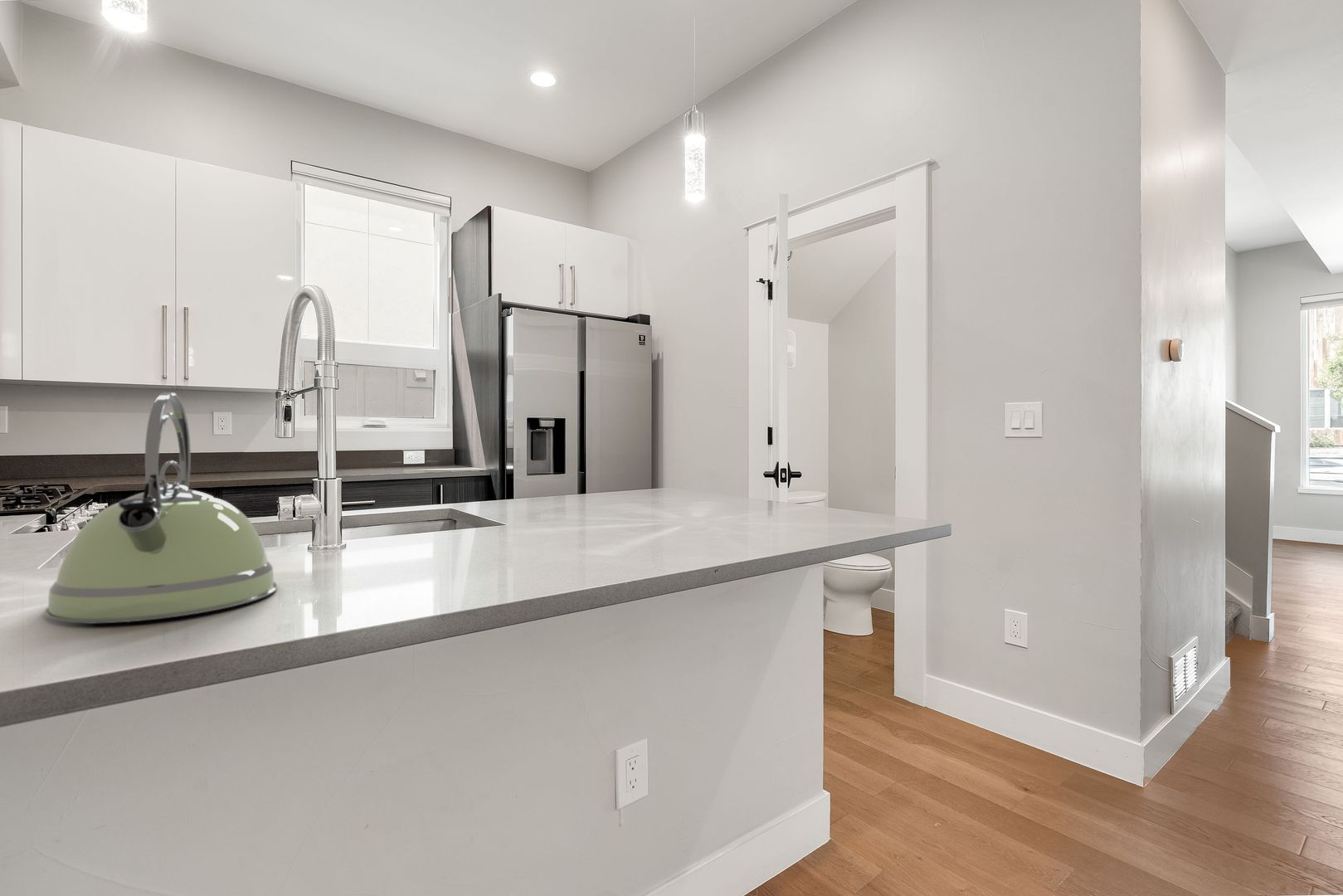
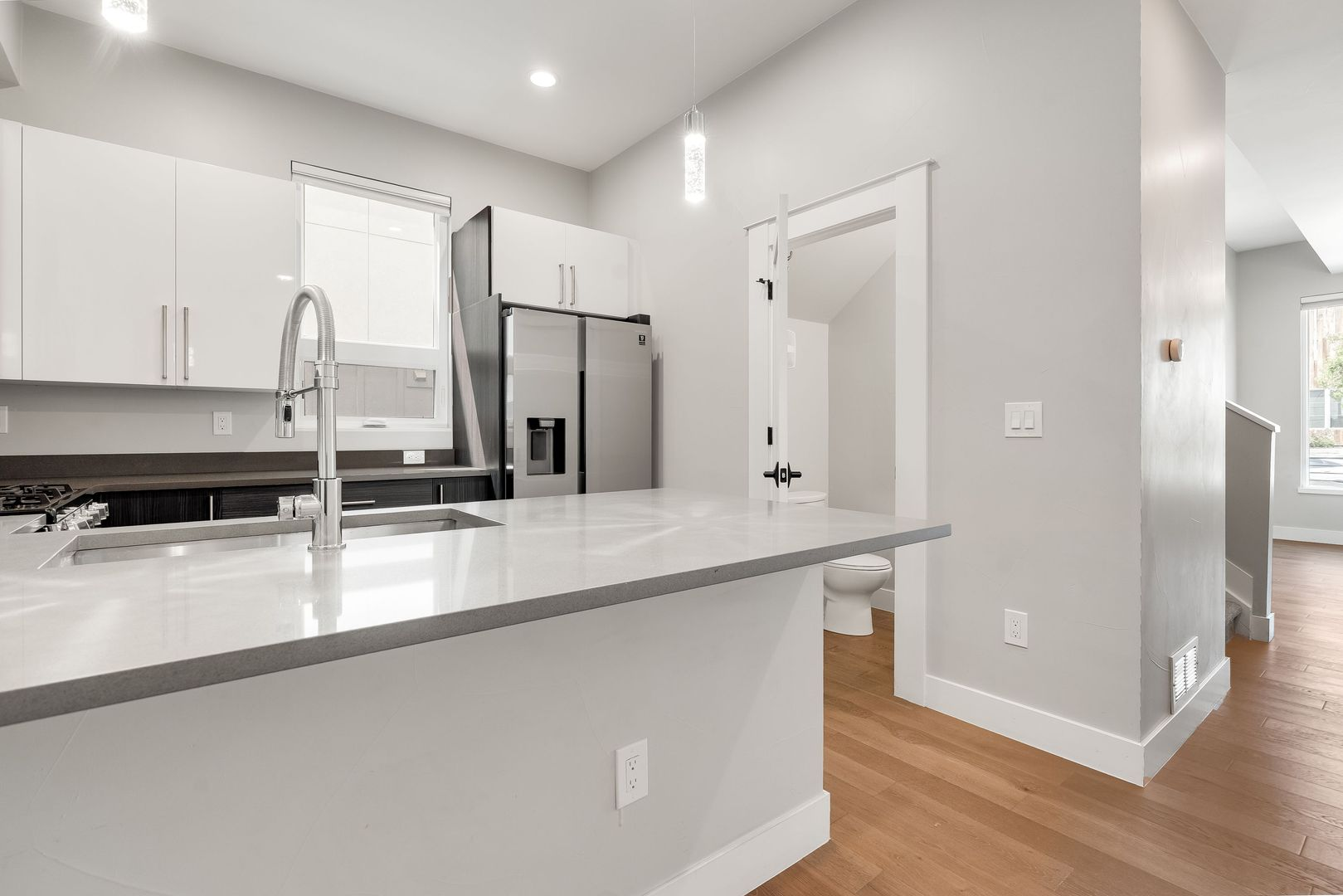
- kettle (166, 496)
